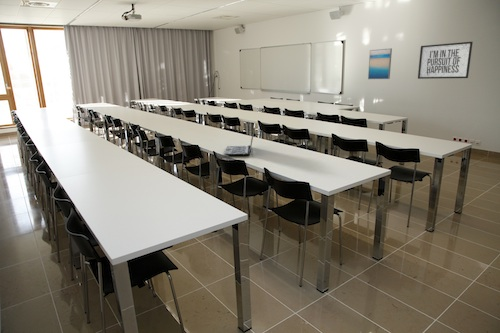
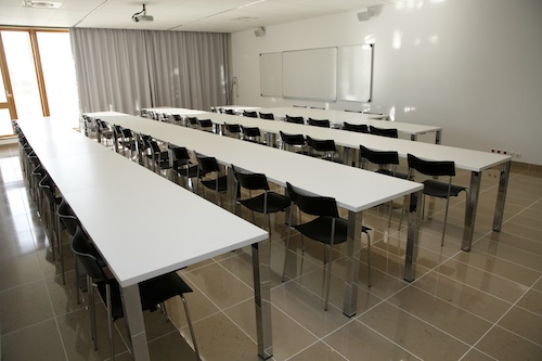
- laptop computer (240, 146)
- wall art (379, 64)
- mirror (443, 61)
